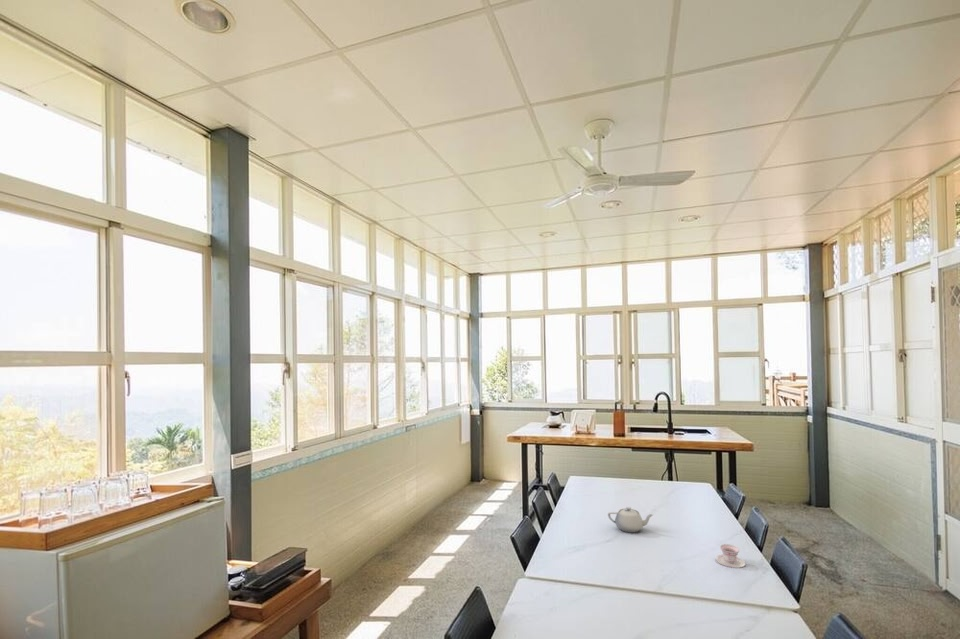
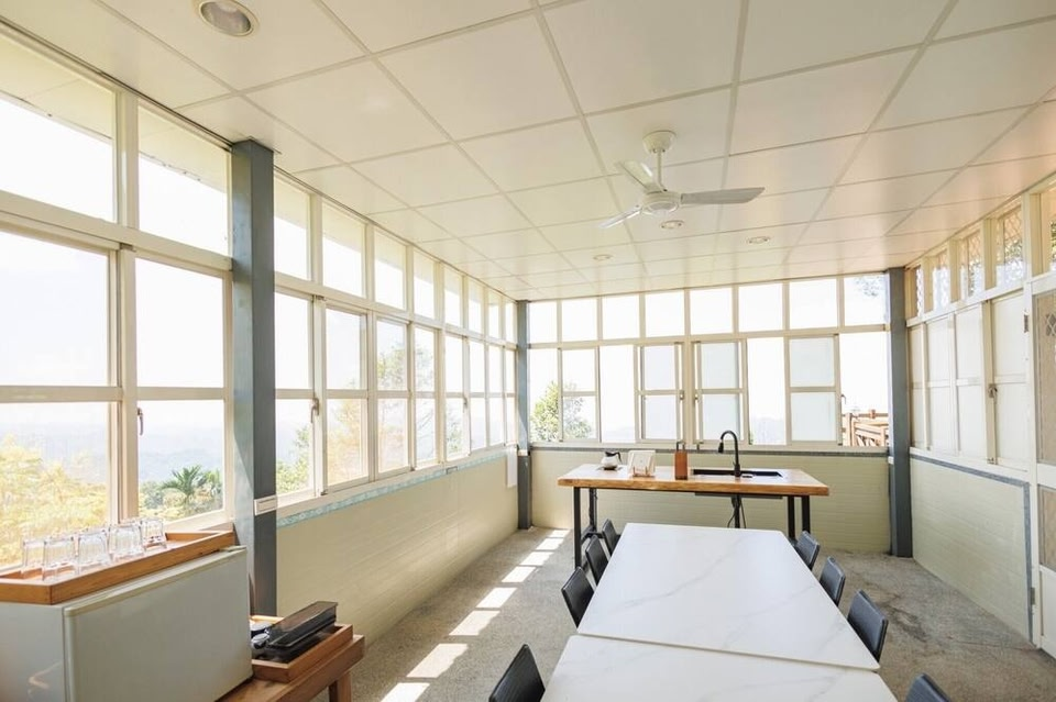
- teapot (630, 518)
- teacup (730, 555)
